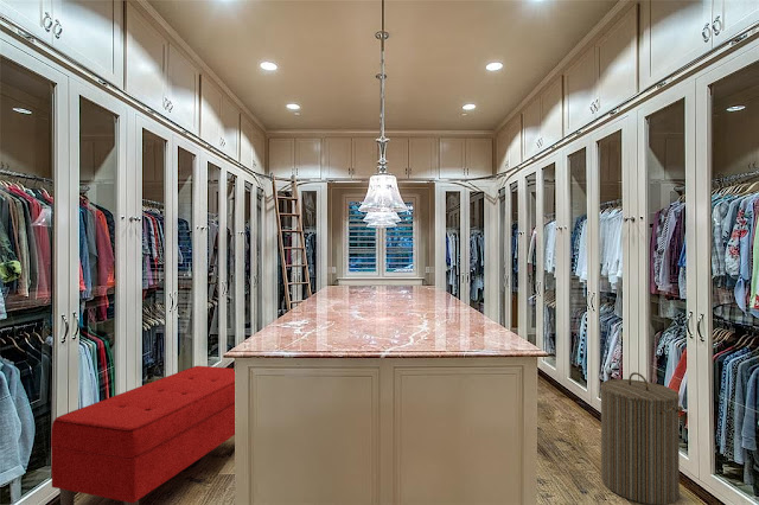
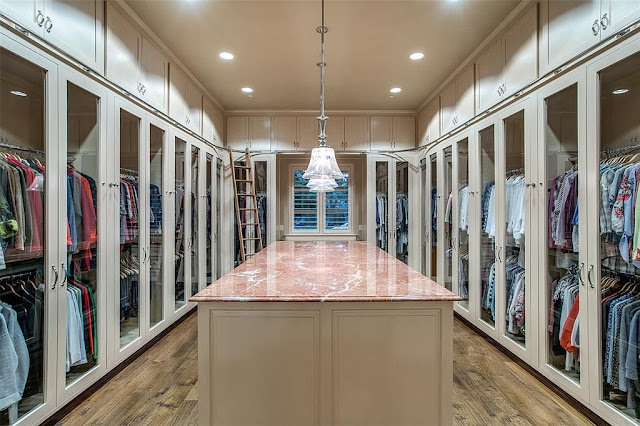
- bench (172, 432)
- laundry hamper (638, 429)
